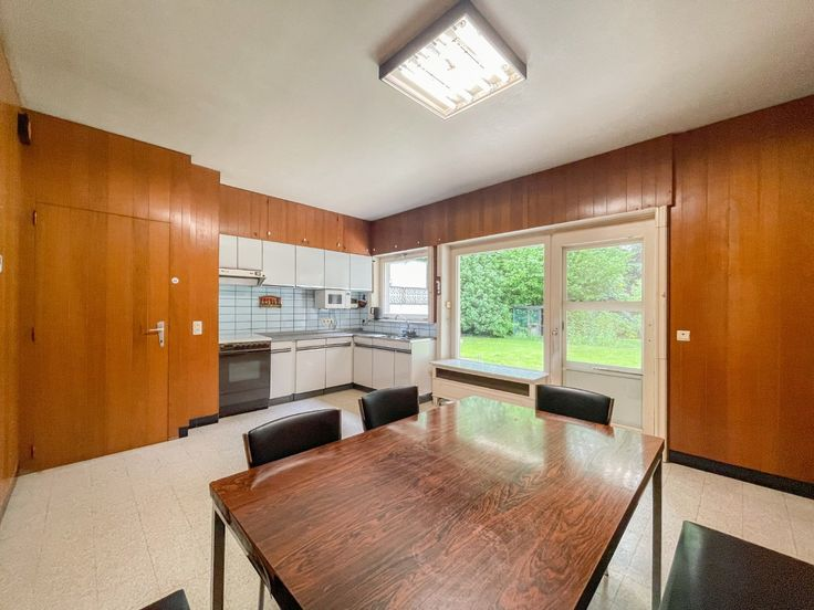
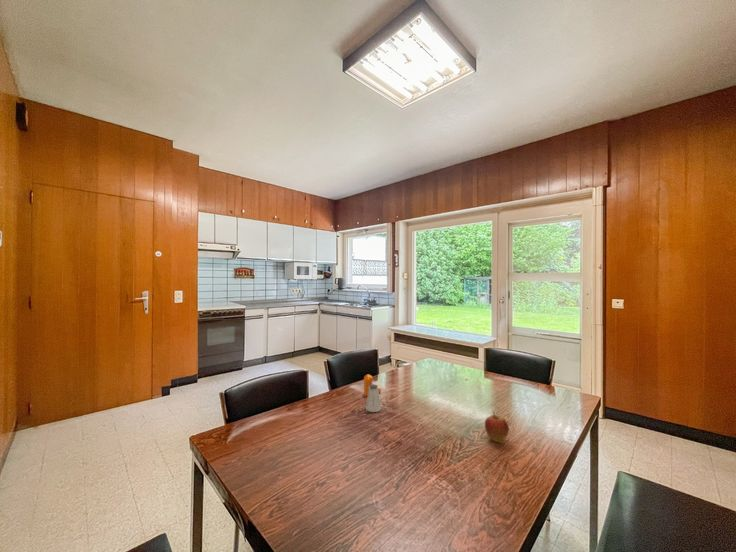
+ apple (496, 426)
+ pepper shaker (371, 383)
+ saltshaker (373, 397)
